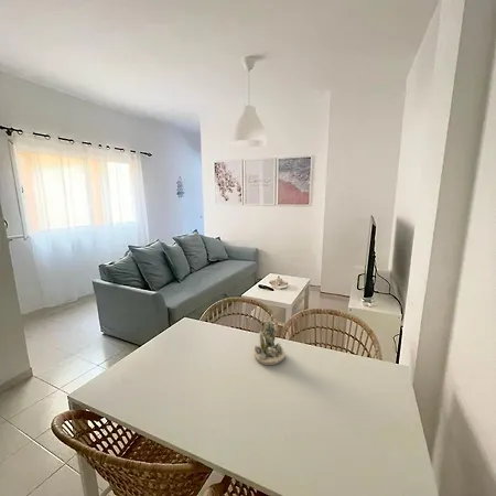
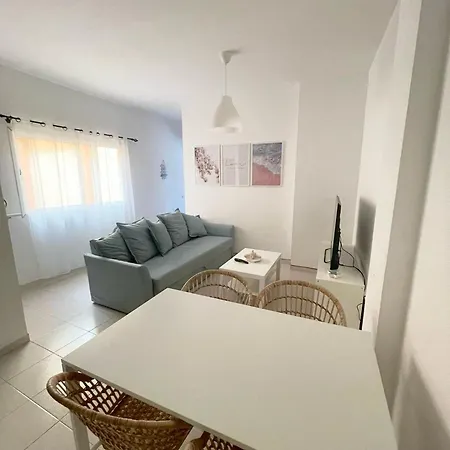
- succulent planter (269, 339)
